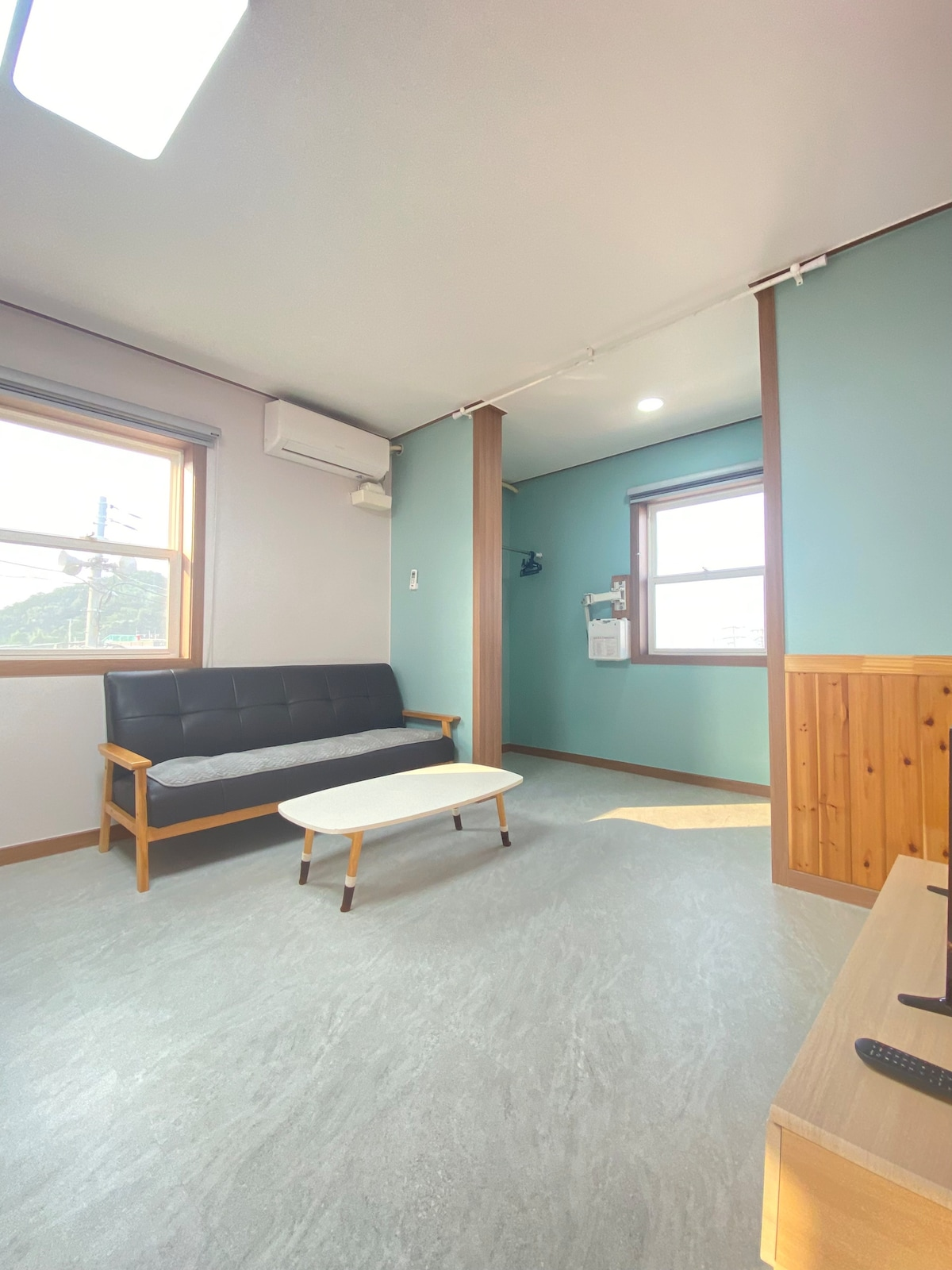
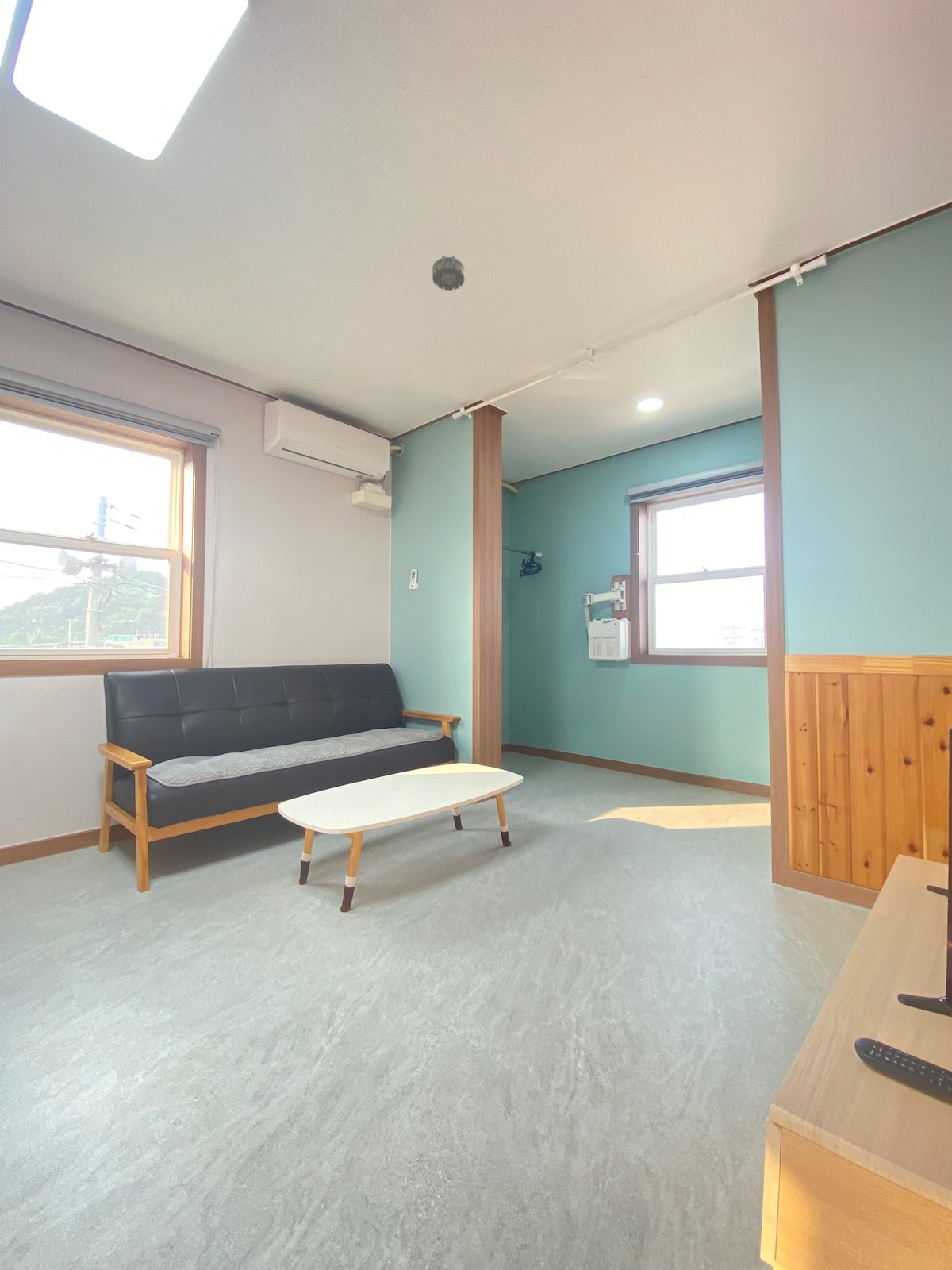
+ smoke detector (448, 272)
